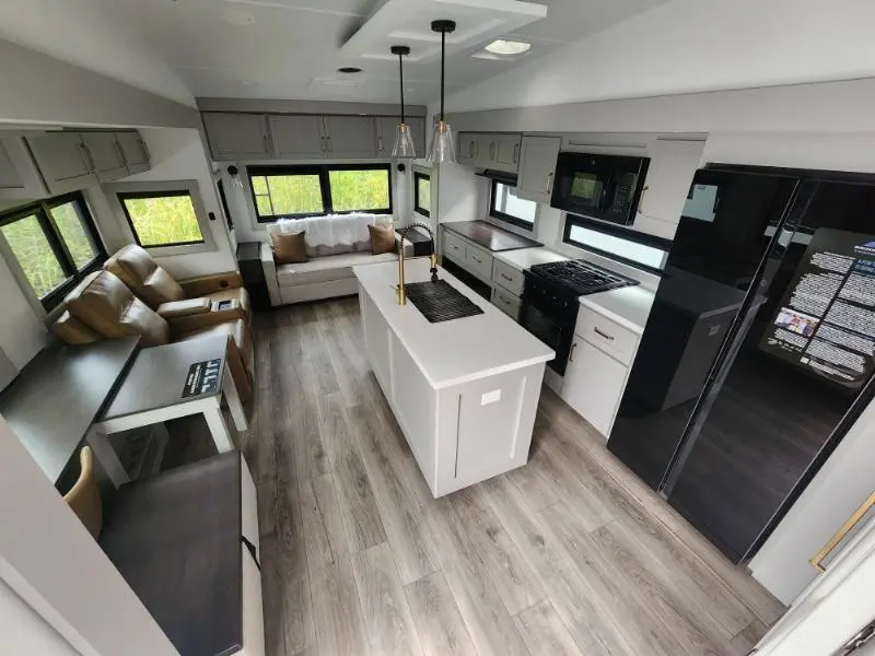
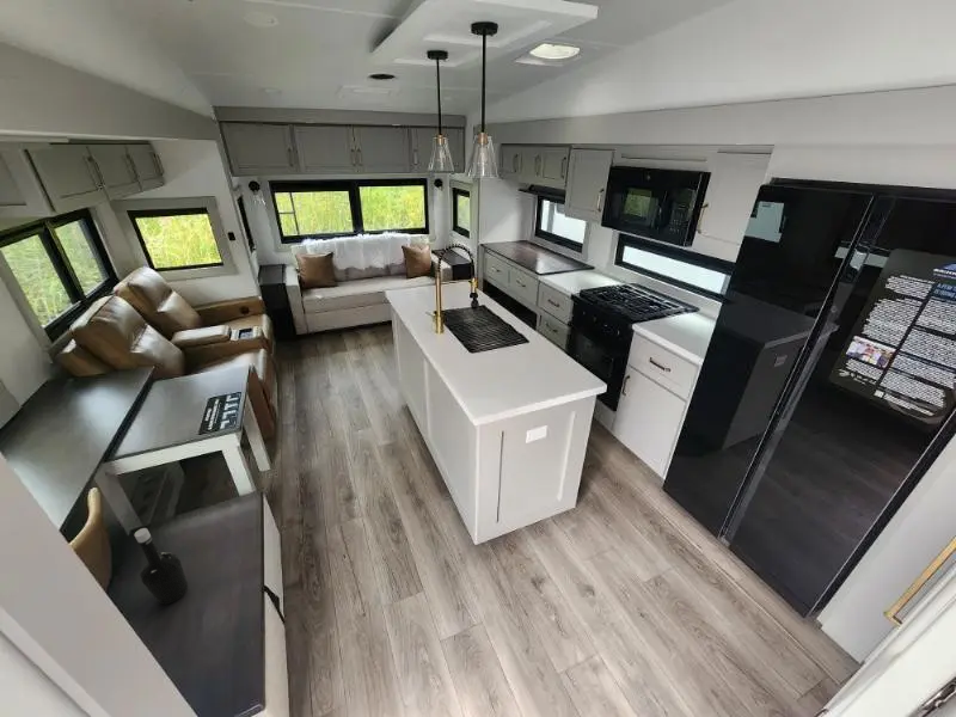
+ bottle (158, 564)
